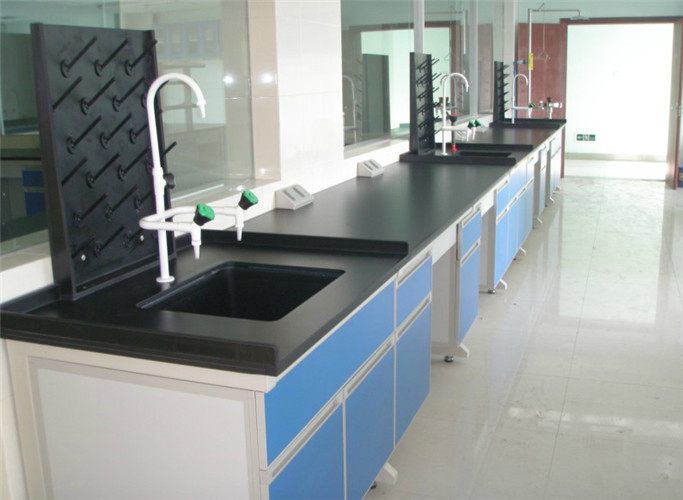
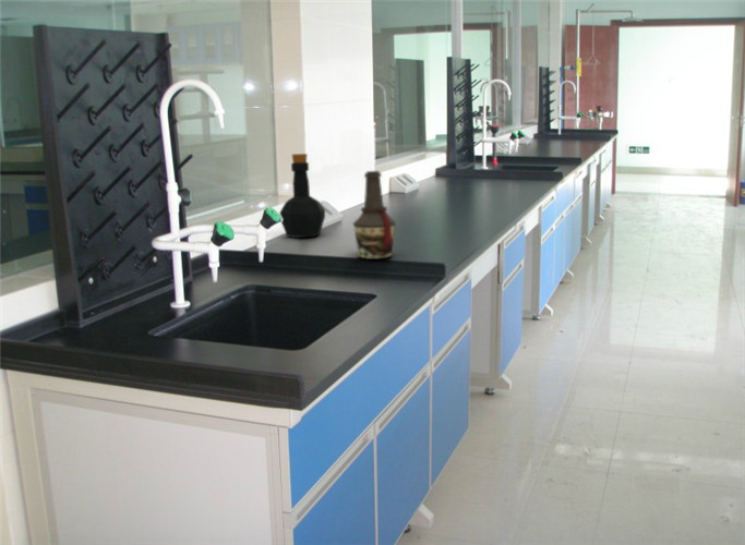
+ bottle (375, 214)
+ bottle (301, 194)
